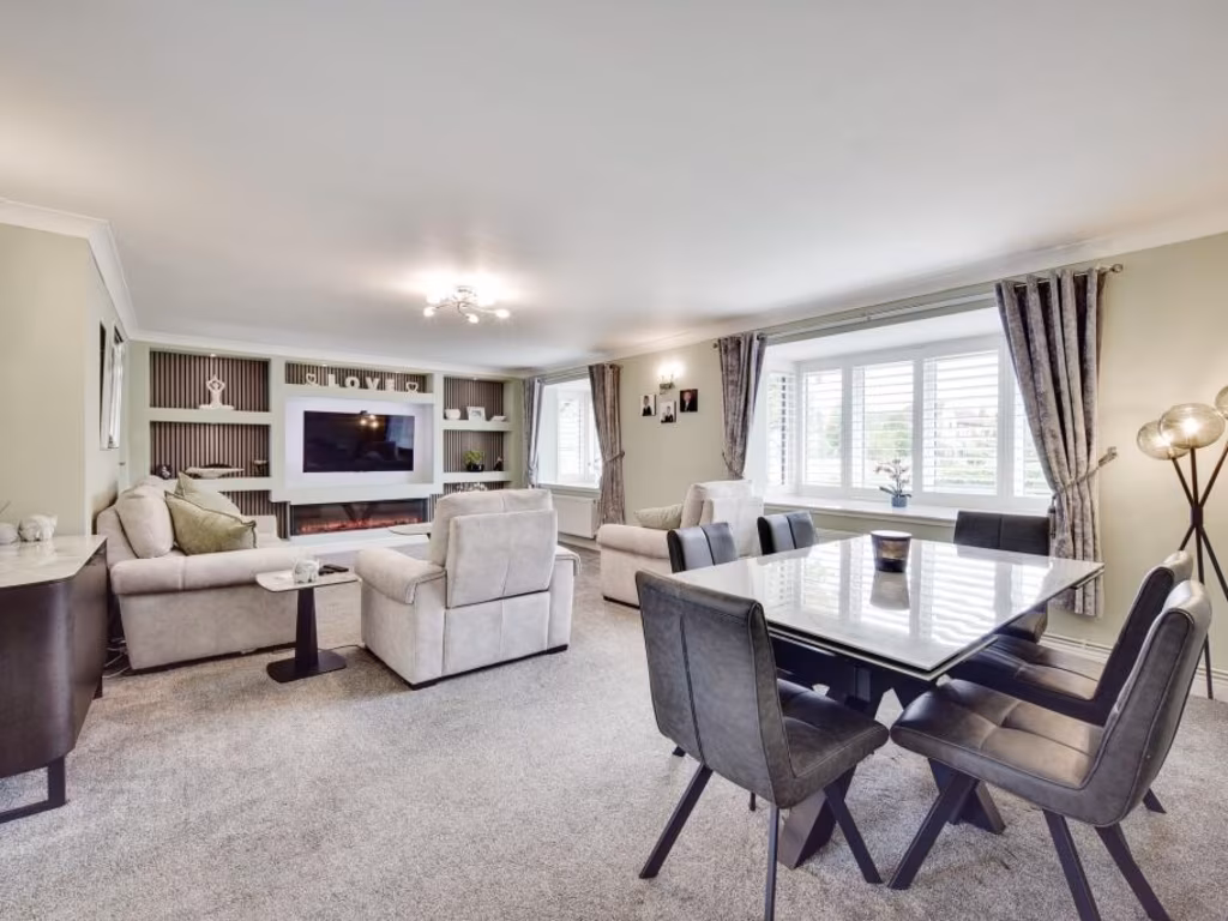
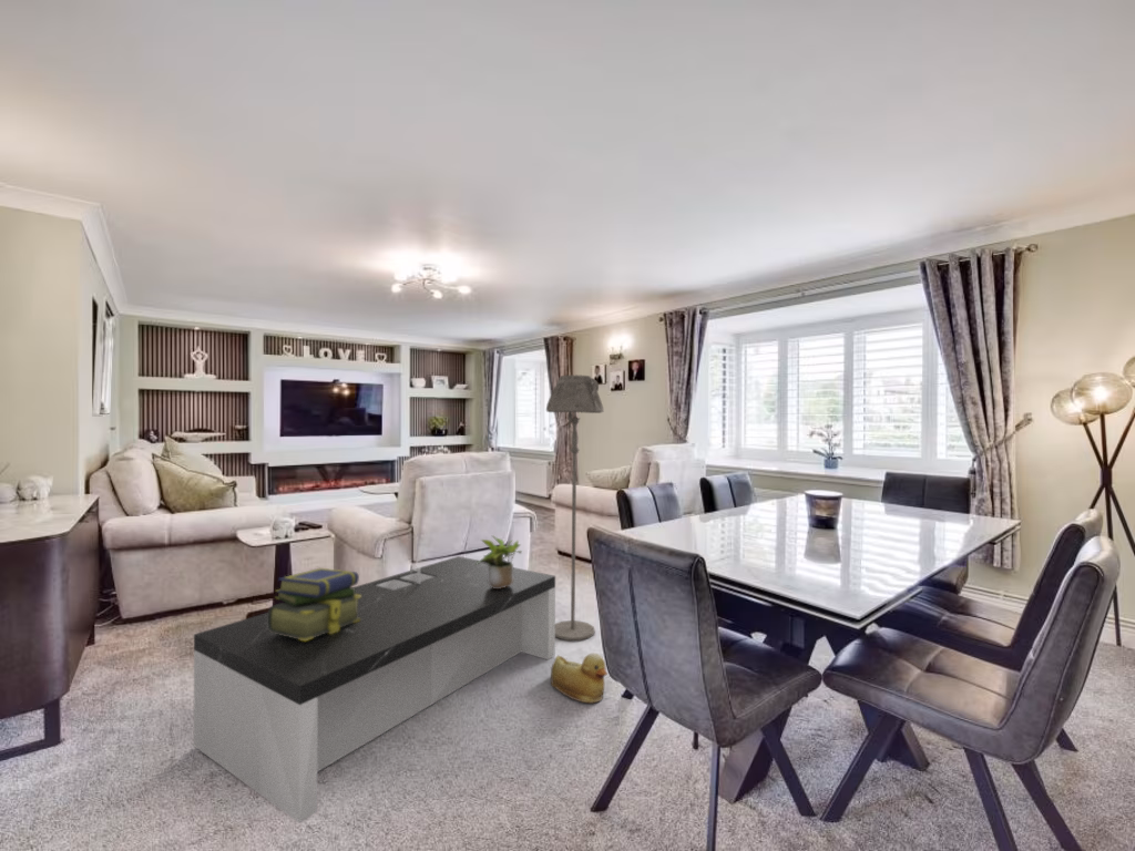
+ rubber duck (575, 669)
+ potted plant (498, 560)
+ floor lamp (573, 504)
+ stack of books (316, 598)
+ coffee table (403, 638)
